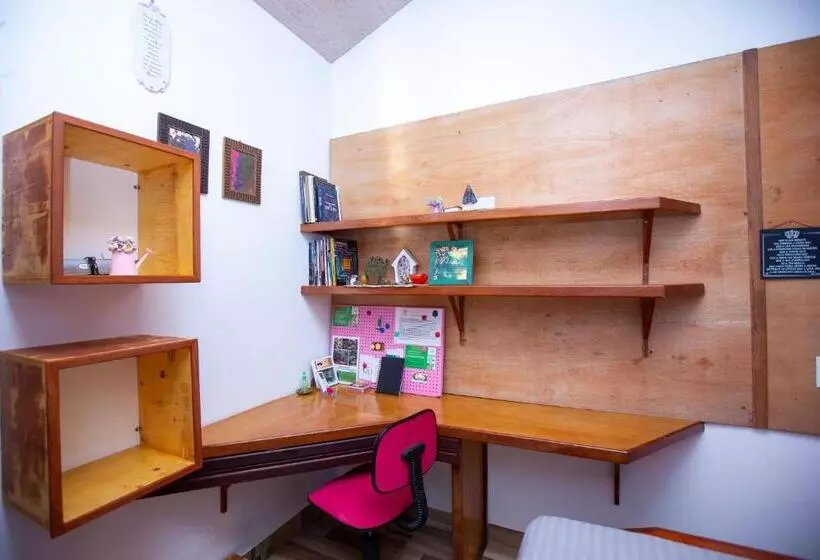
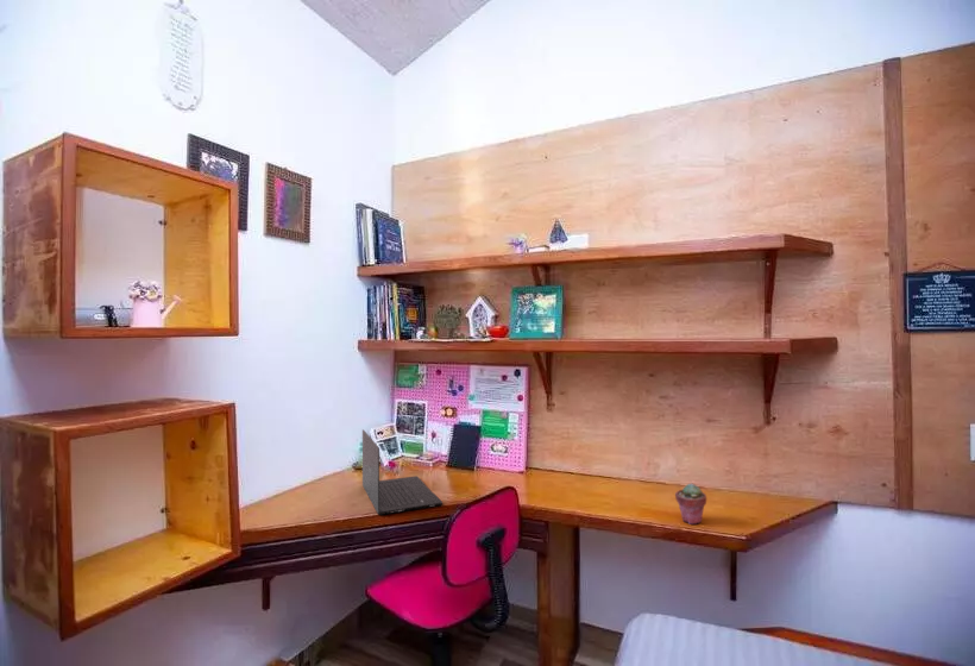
+ potted succulent (691, 501)
+ laptop (400, 478)
